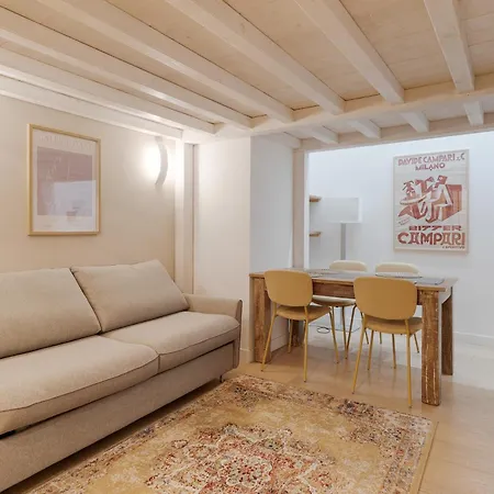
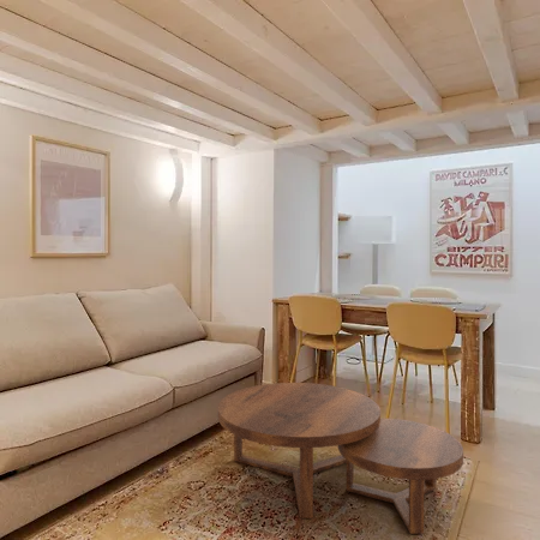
+ coffee table (331, 445)
